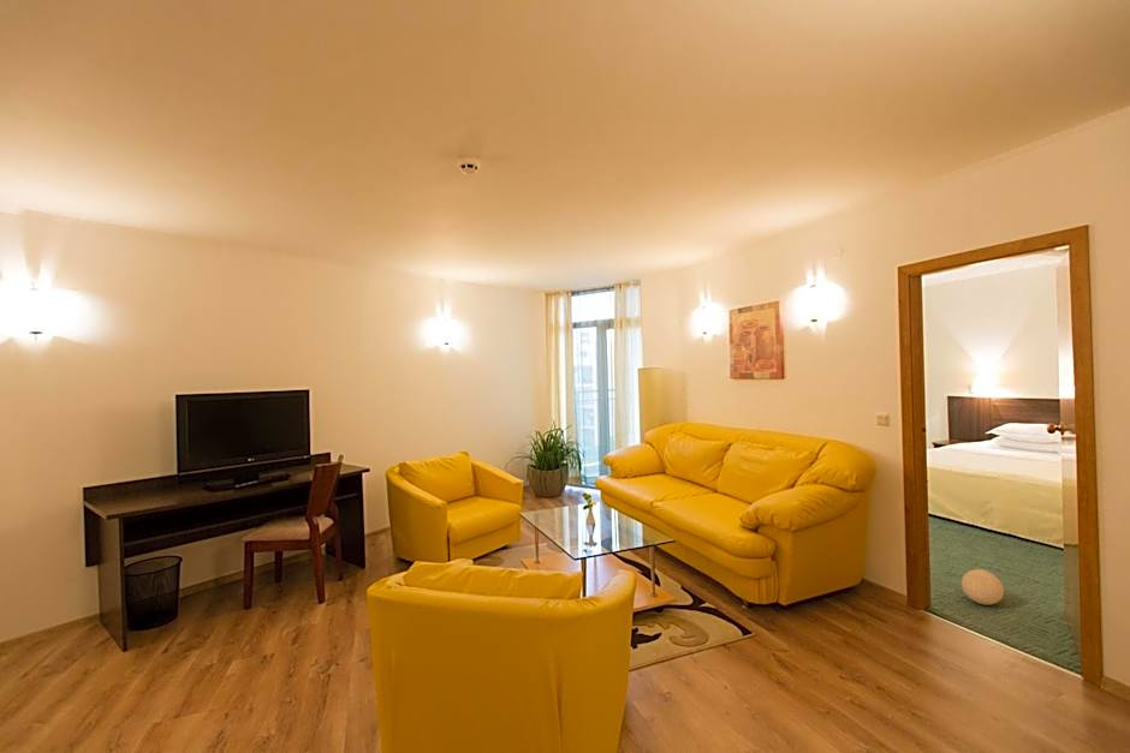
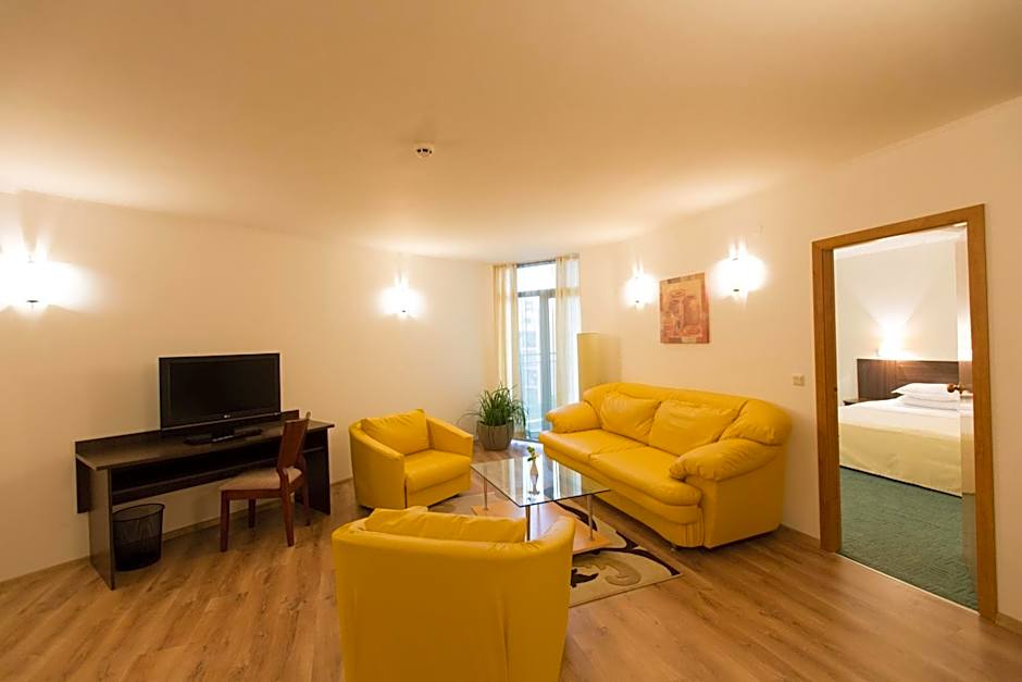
- decorative ball (982, 586)
